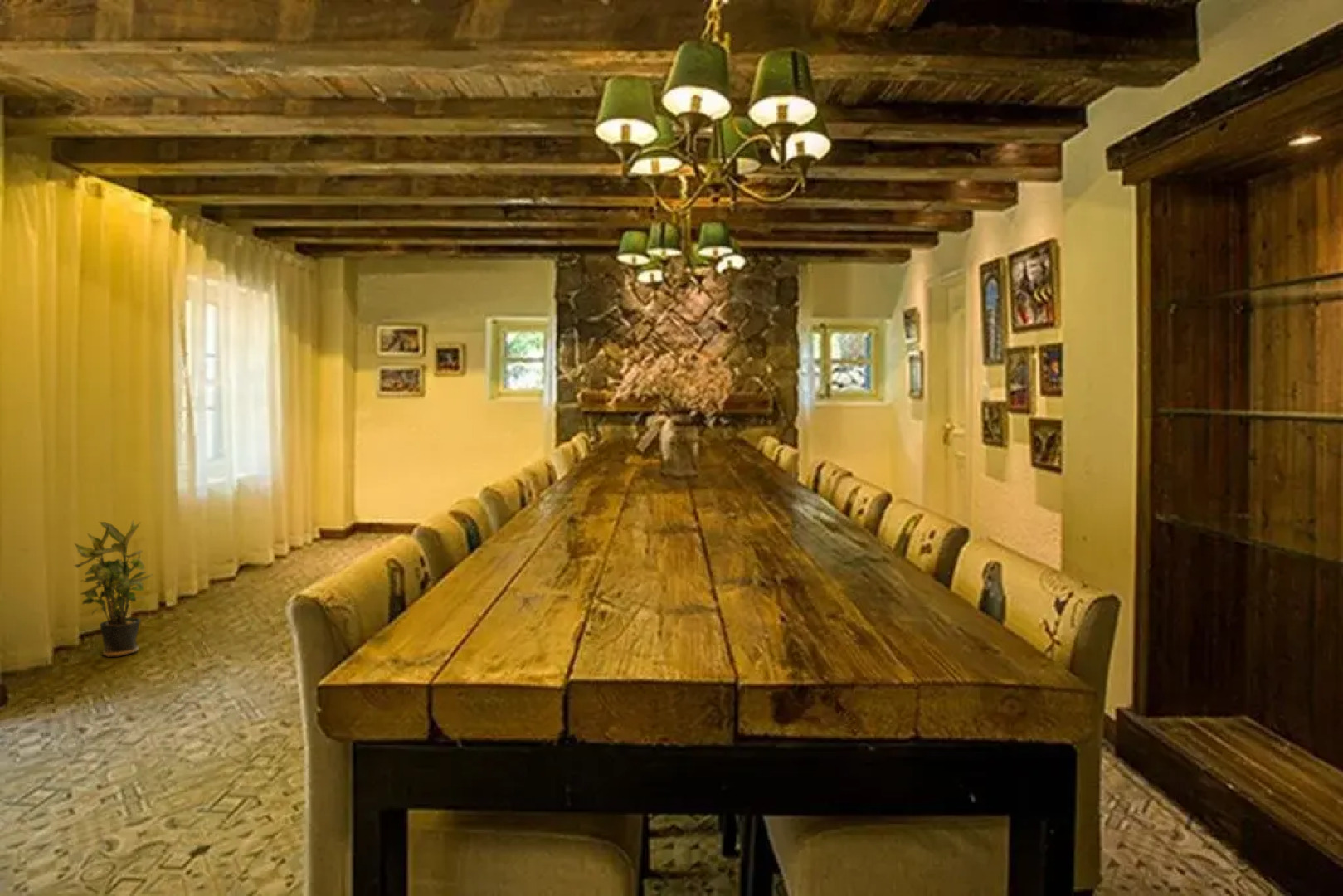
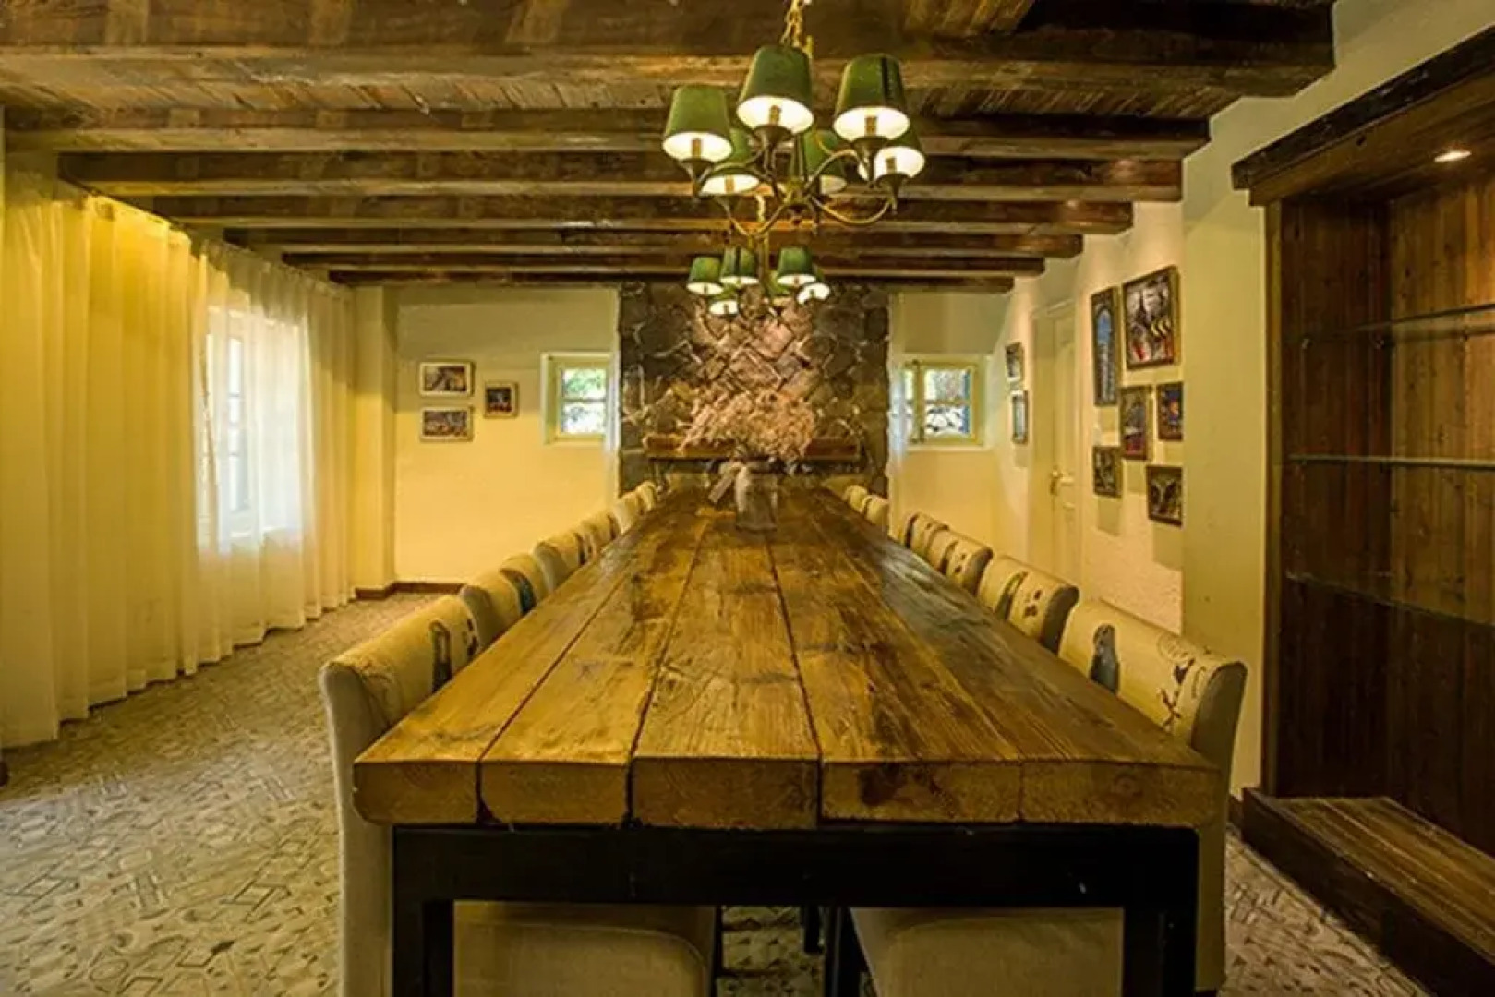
- potted plant (112, 588)
